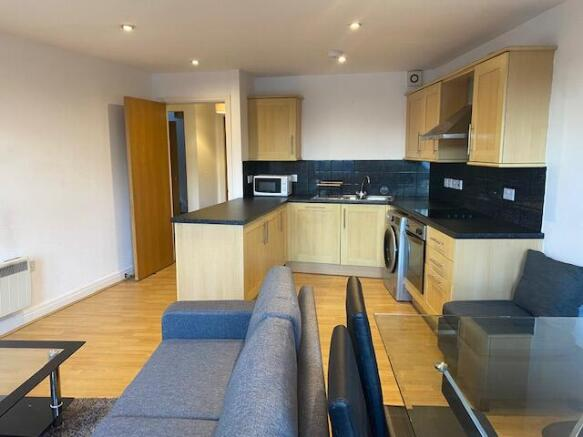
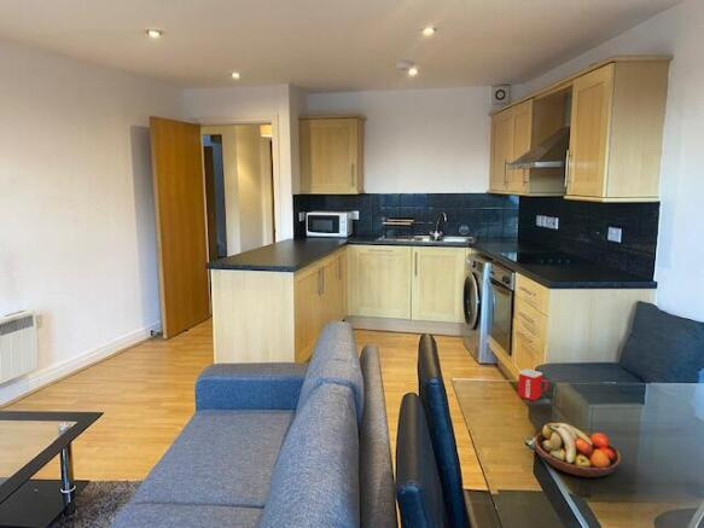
+ fruit bowl (576, 445)
+ mug (534, 385)
